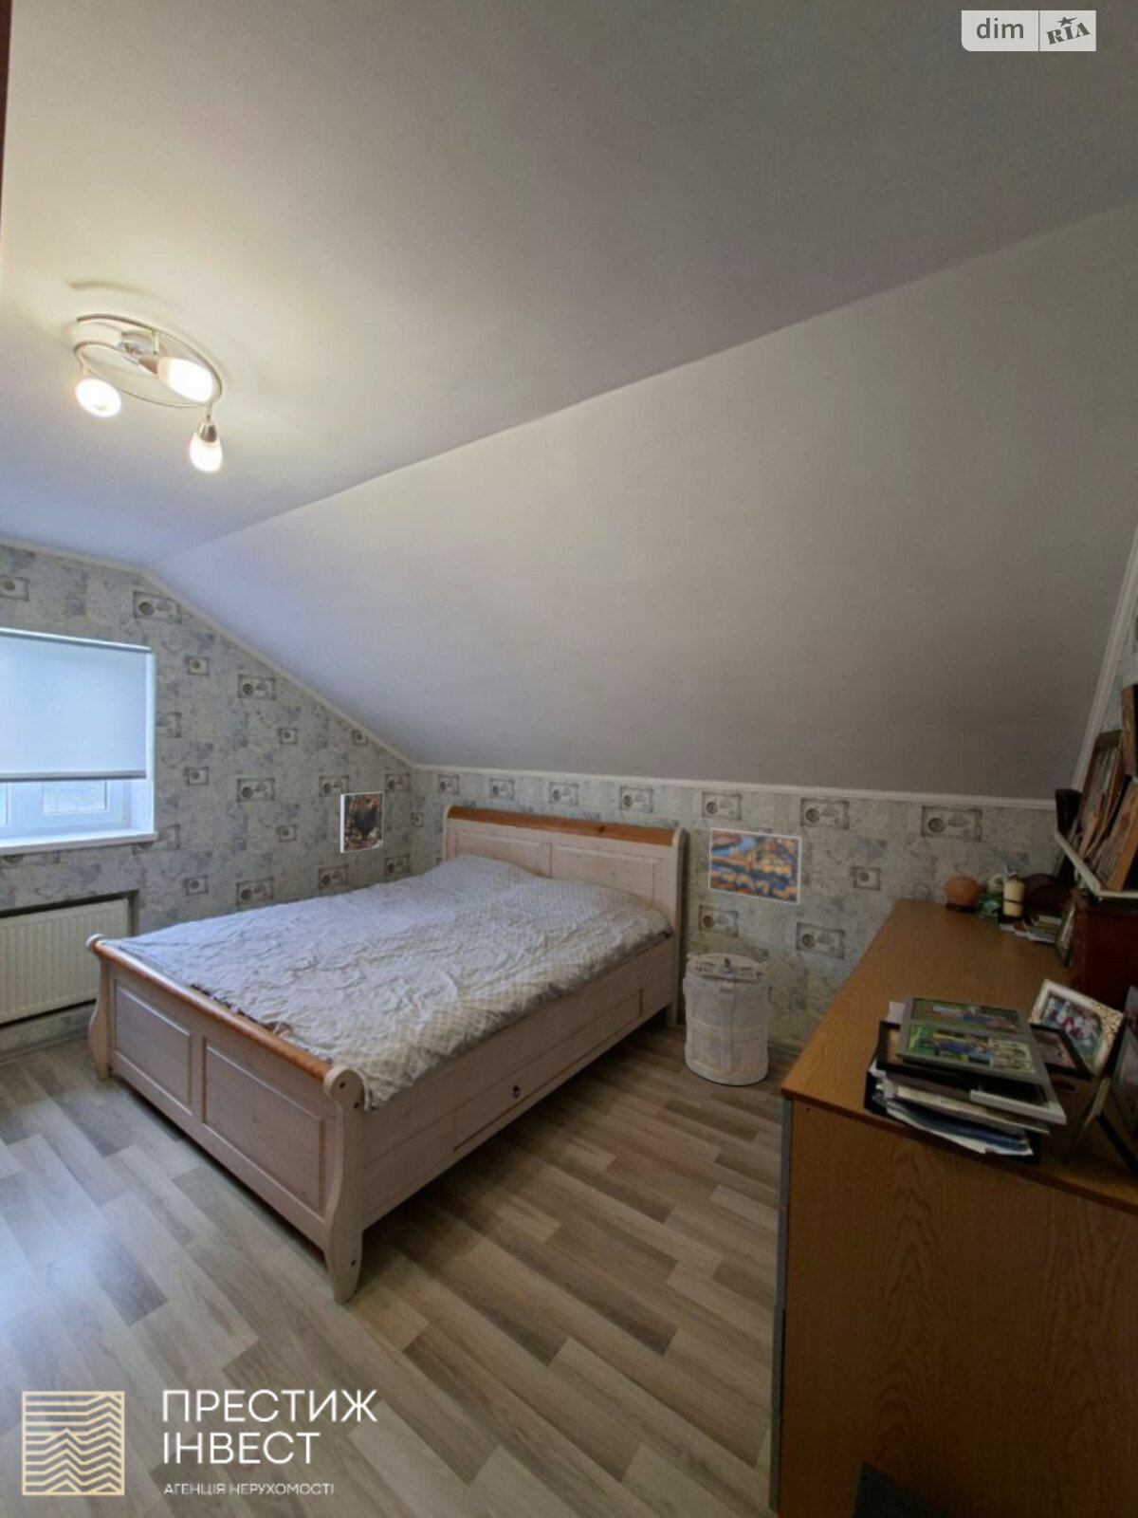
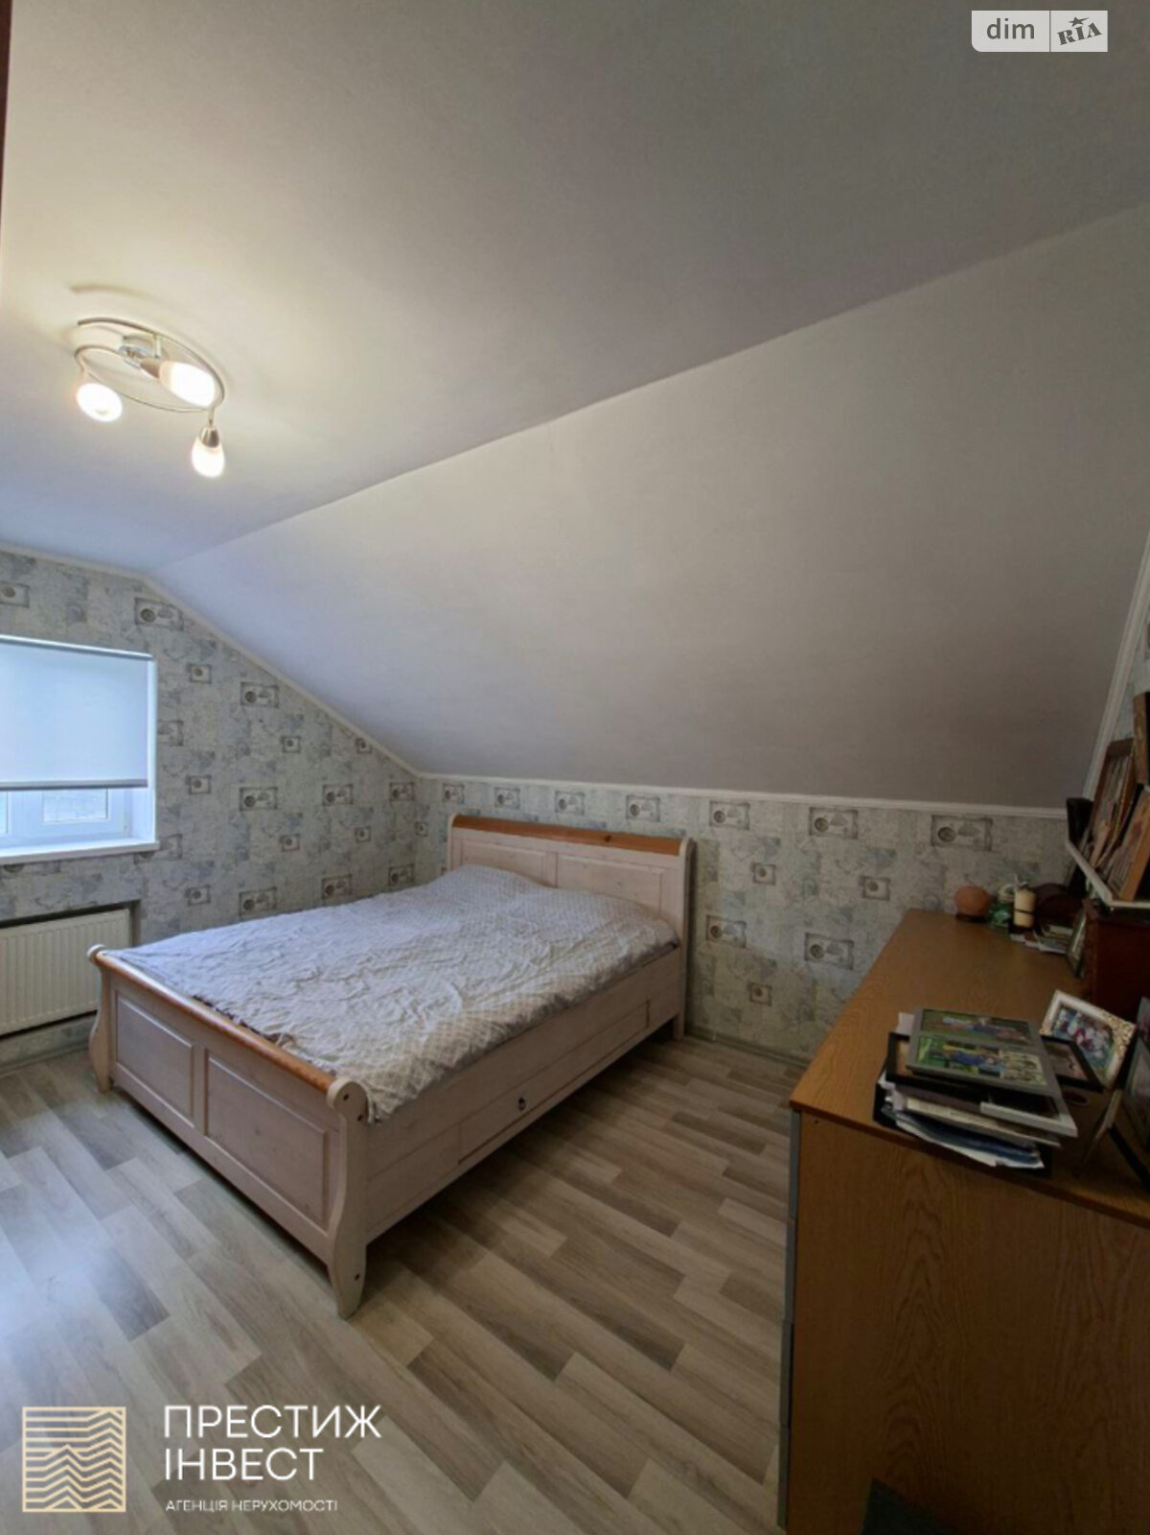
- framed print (362, 821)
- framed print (753, 864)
- laundry hamper (723, 1009)
